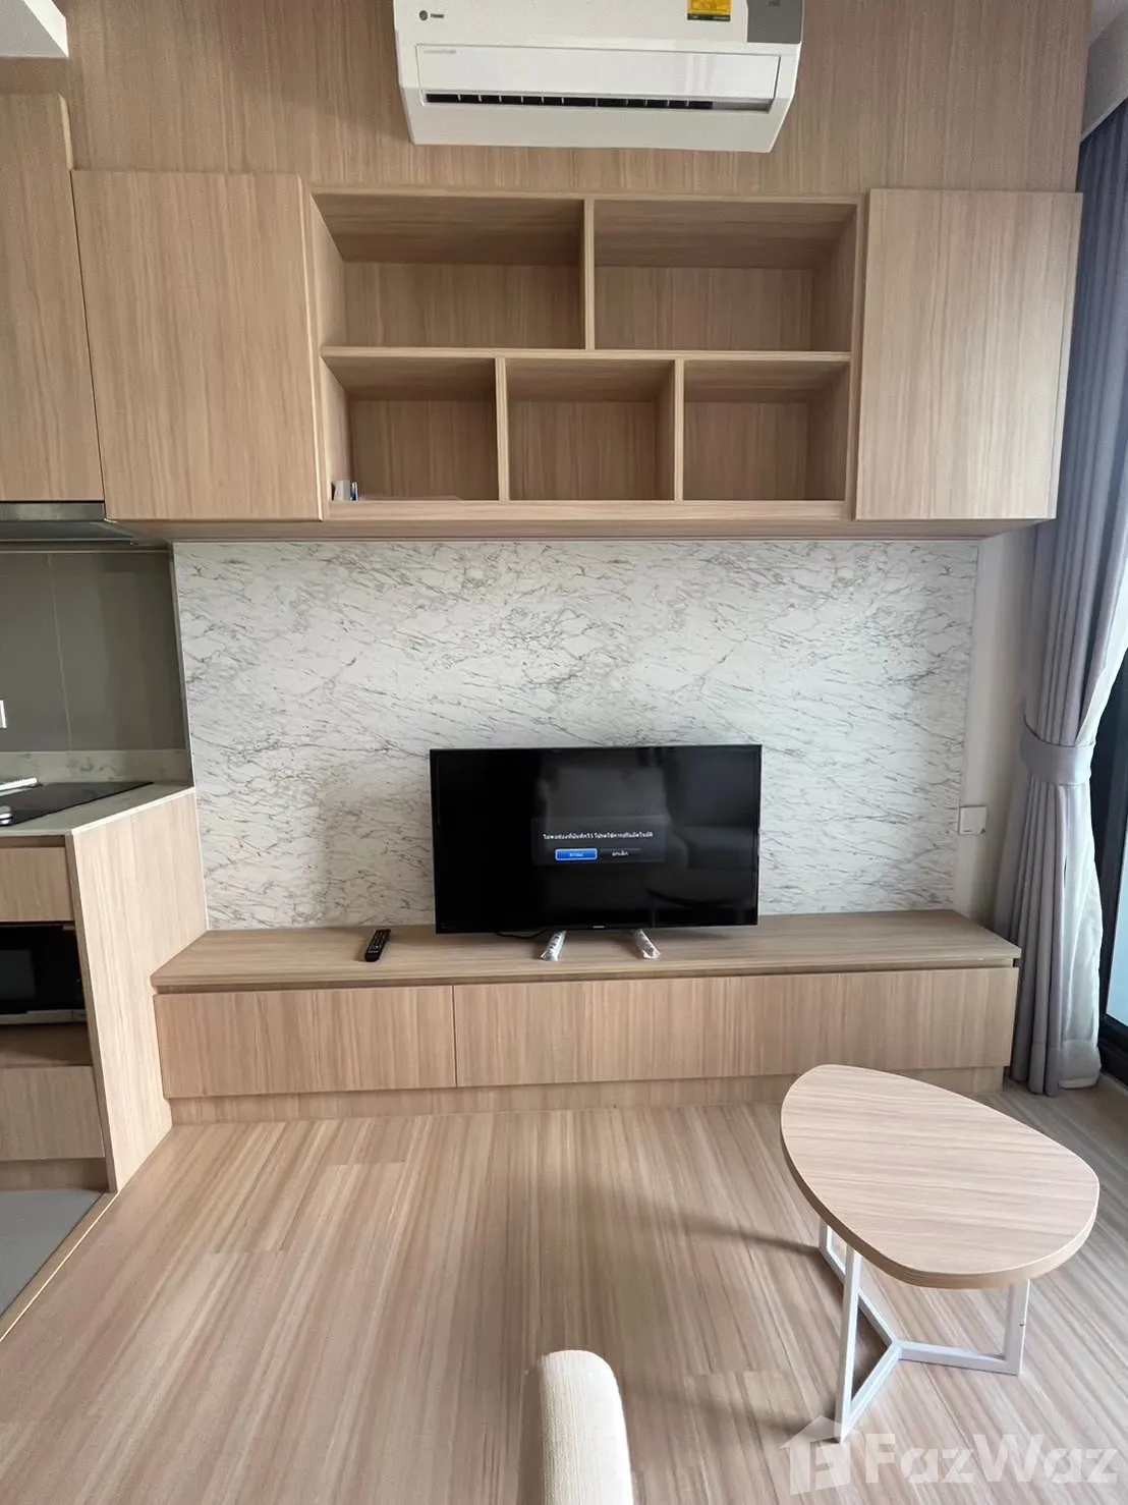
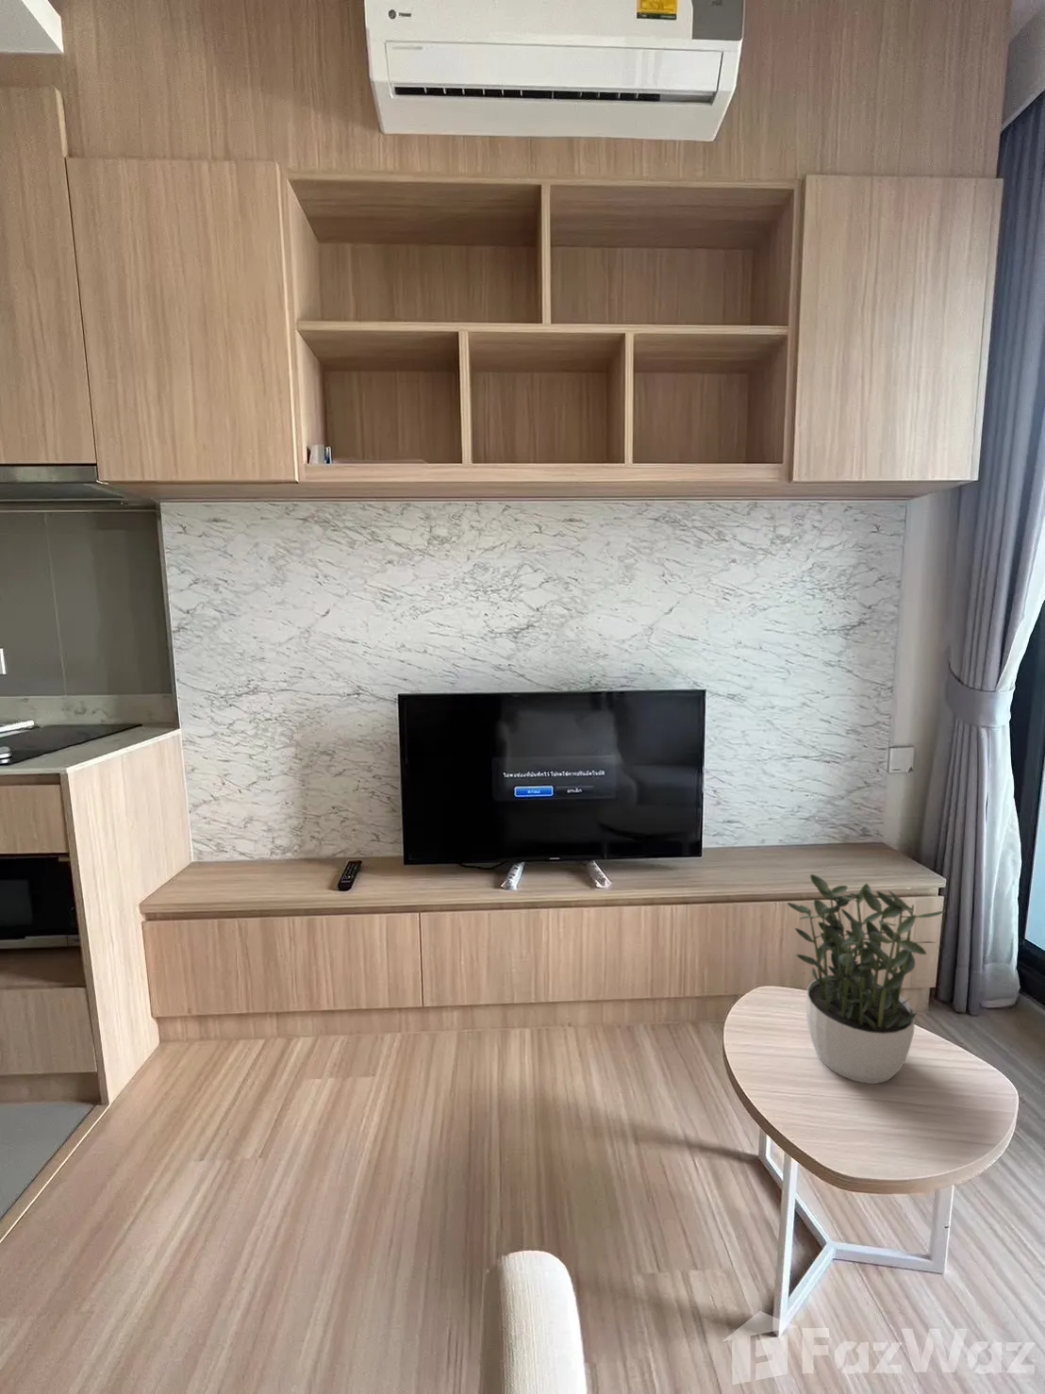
+ potted plant (859, 975)
